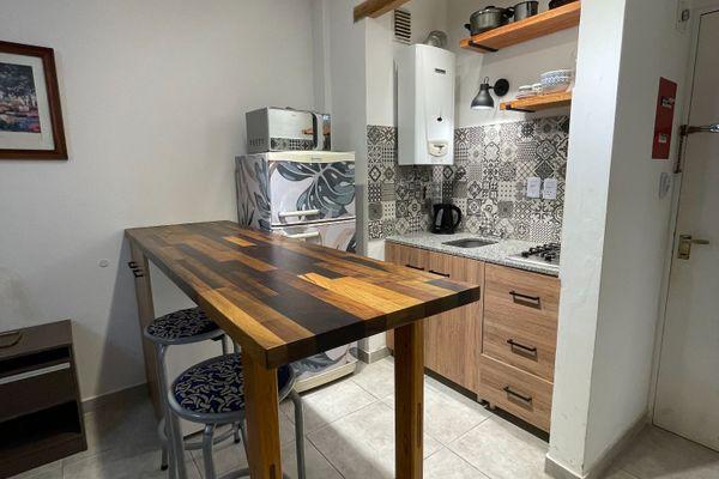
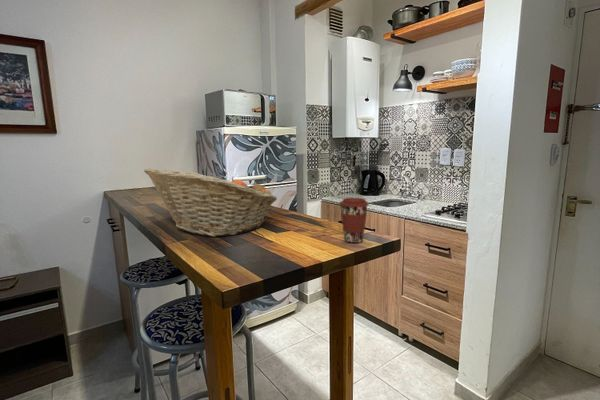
+ fruit basket (211, 196)
+ coffee cup (353, 219)
